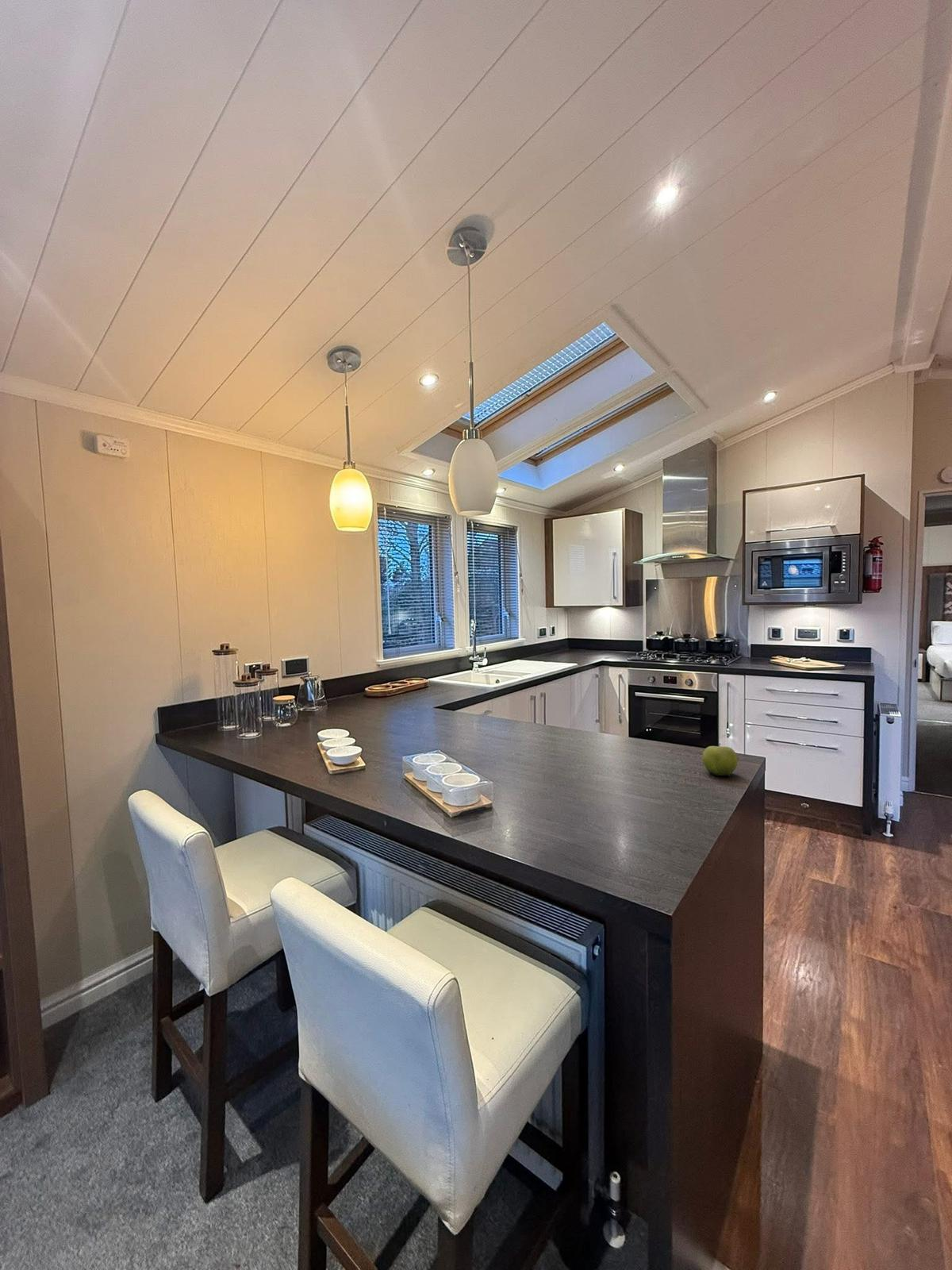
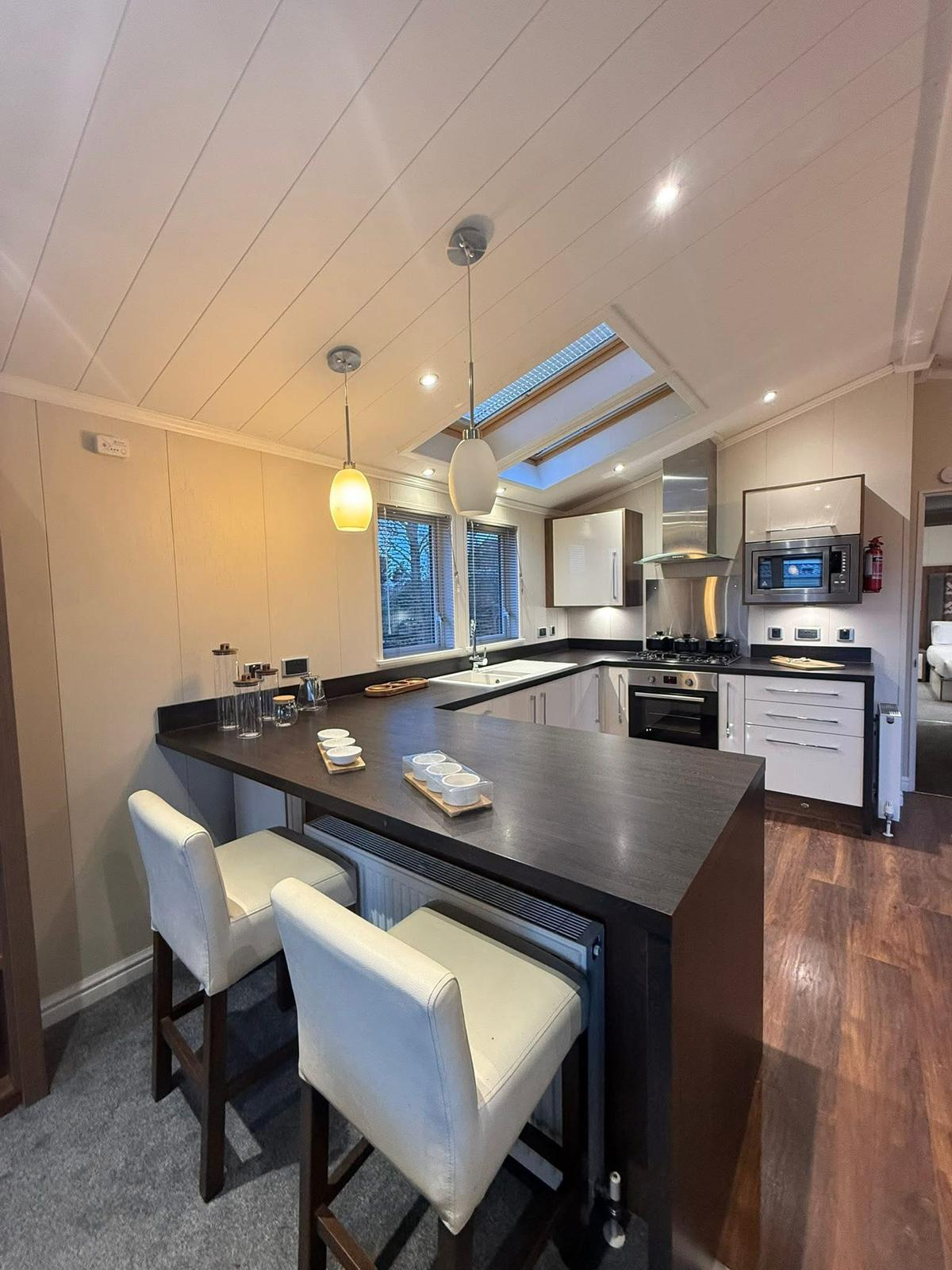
- fruit (720, 759)
